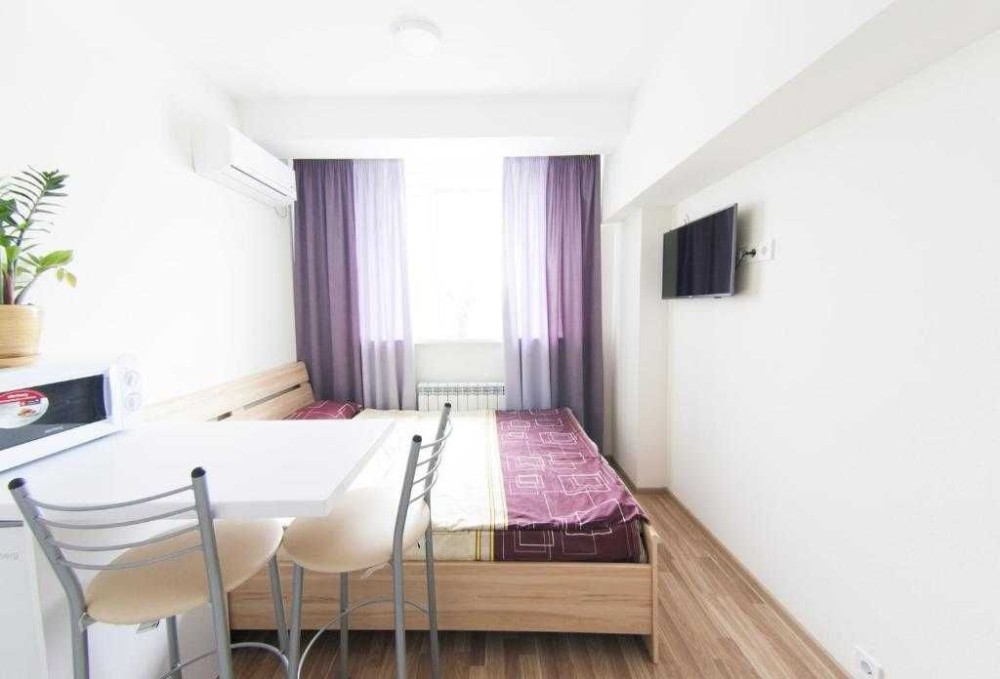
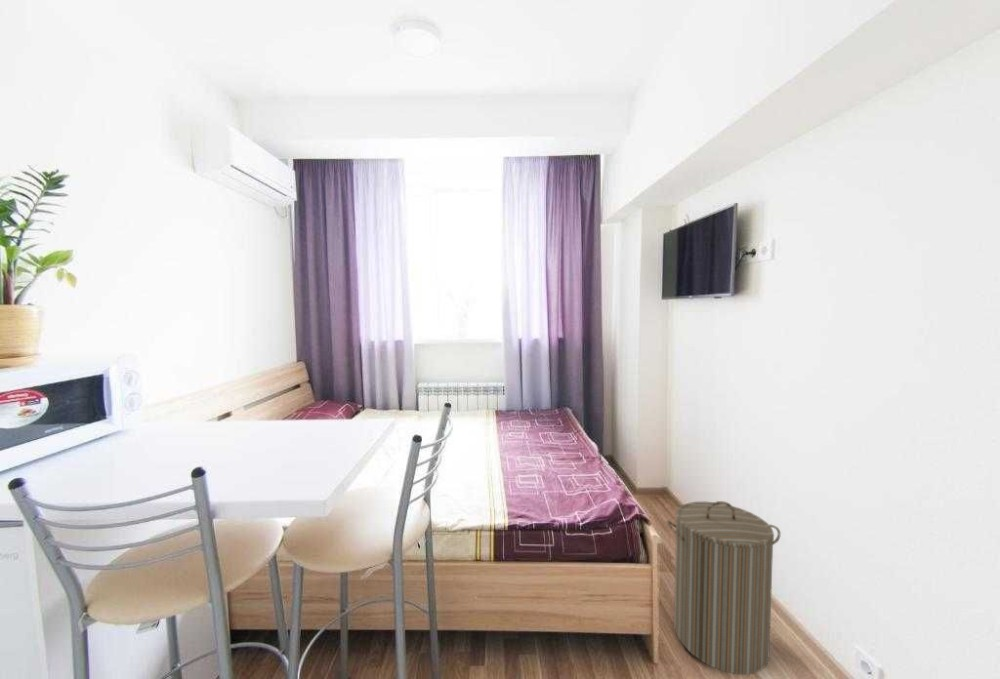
+ laundry hamper (721, 570)
